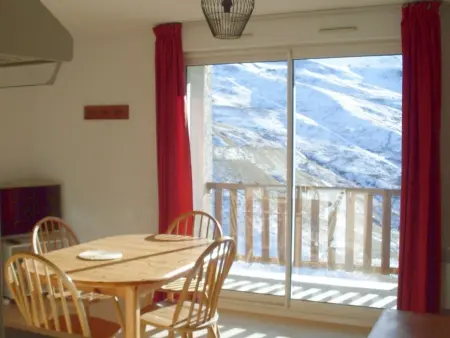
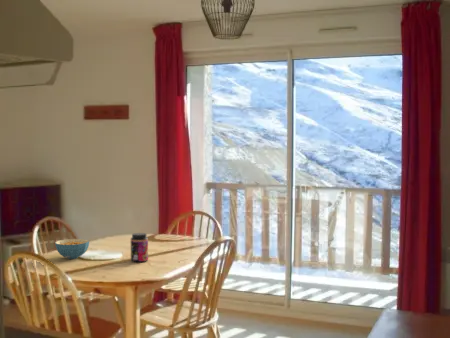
+ jar (139, 247)
+ cereal bowl (72, 249)
